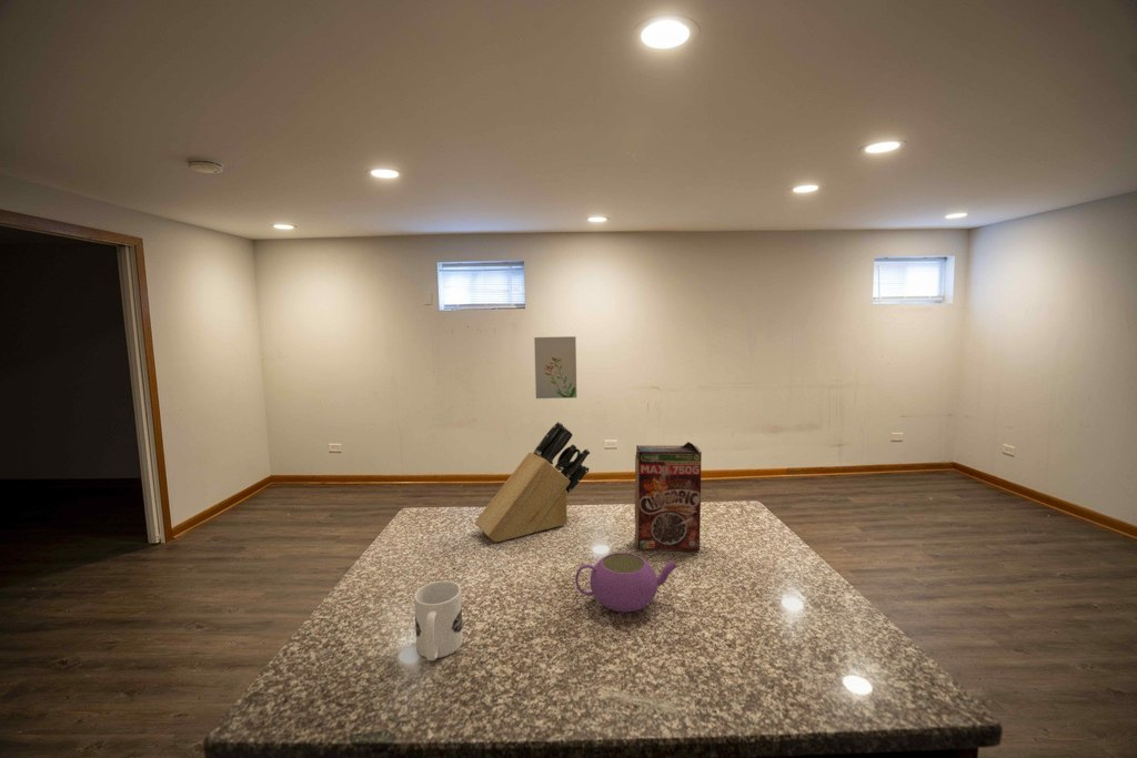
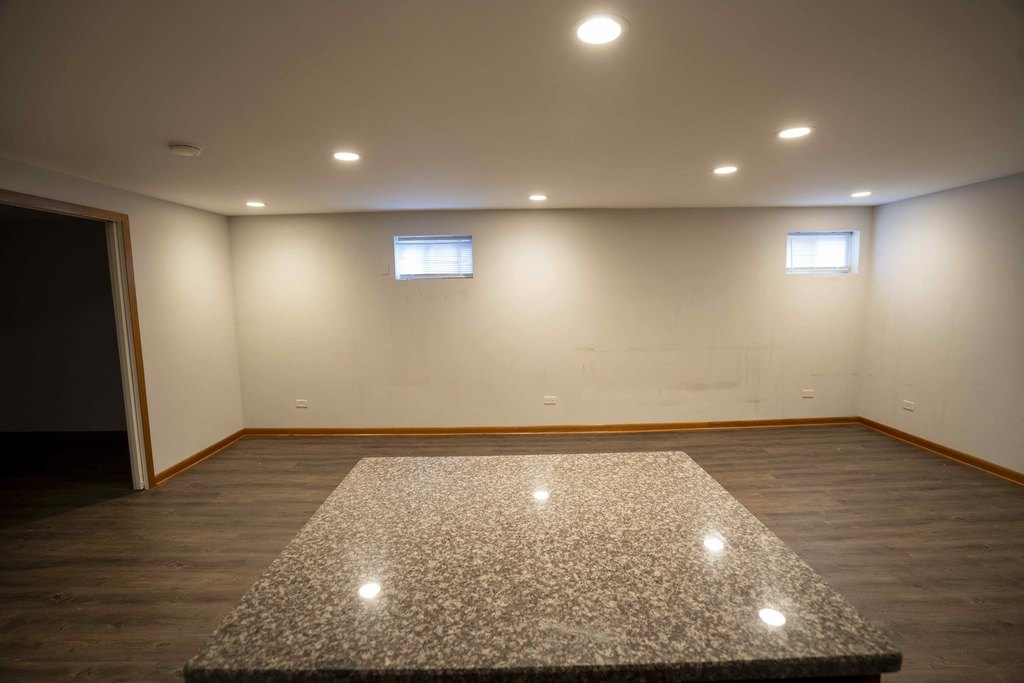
- cereal box (666, 493)
- mug (436, 623)
- wall art (555, 367)
- knife block (534, 476)
- teapot (626, 582)
